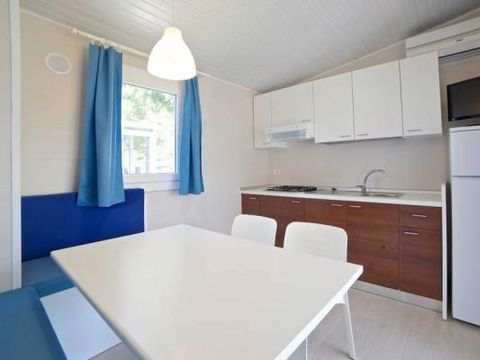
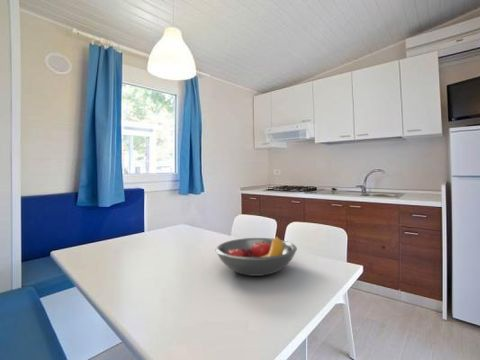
+ fruit bowl (256, 255)
